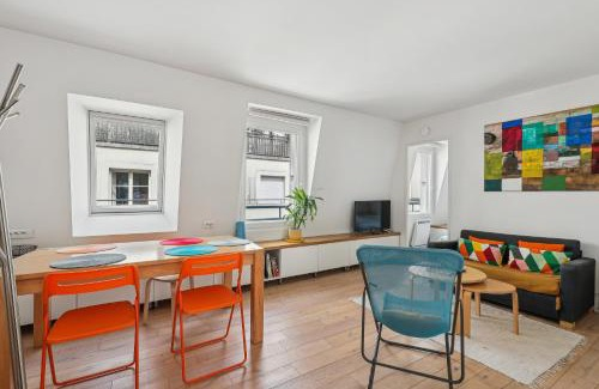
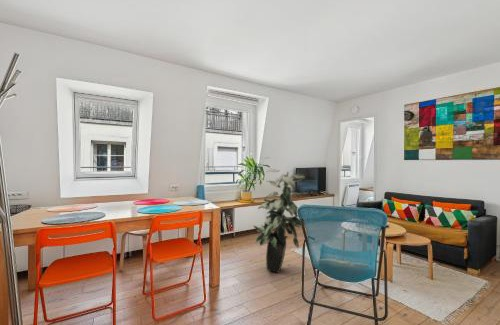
+ indoor plant (279, 219)
